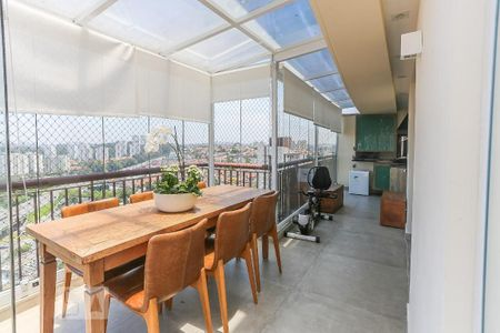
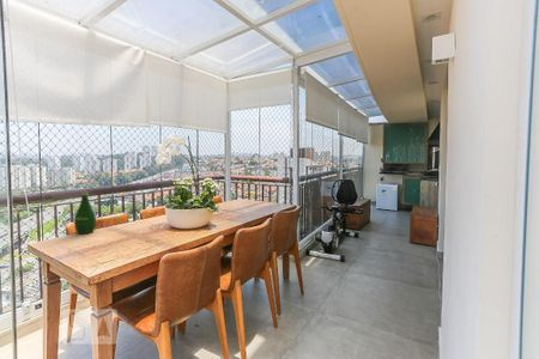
+ bottle (85, 212)
